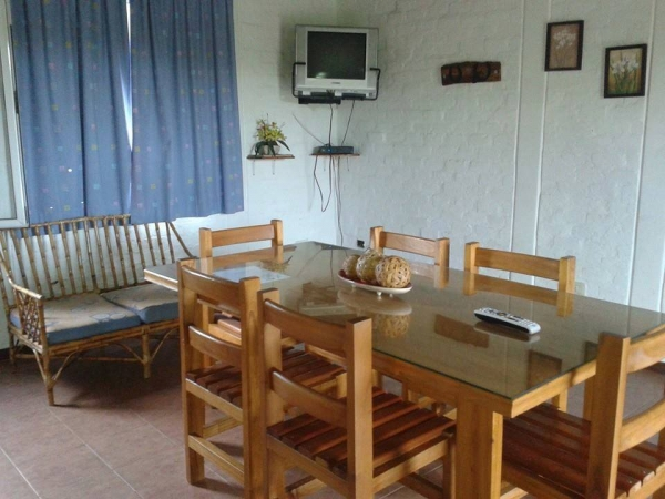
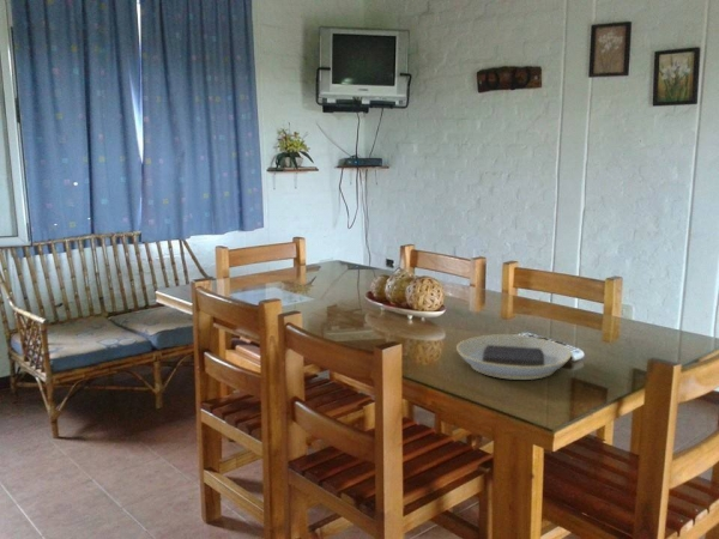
+ plate (512, 357)
